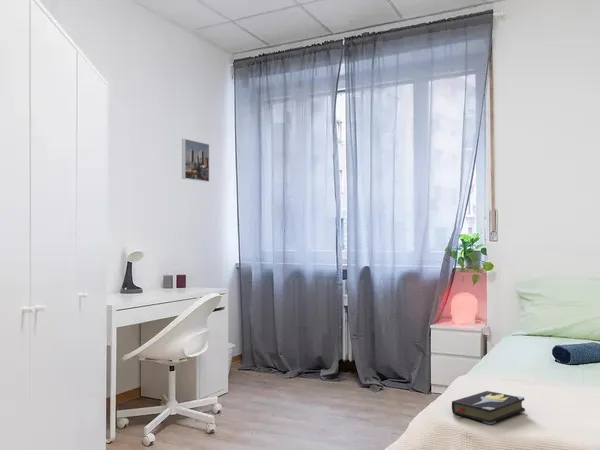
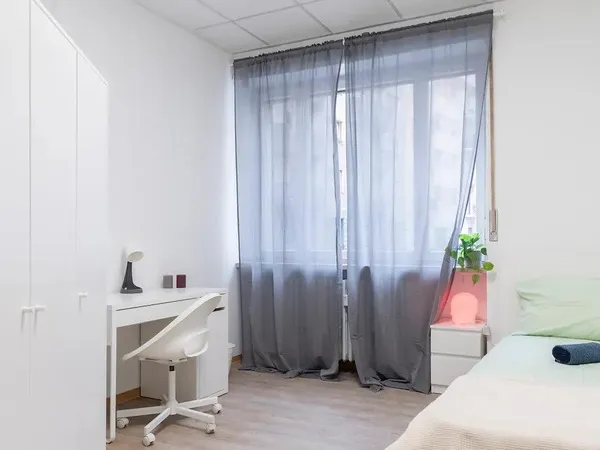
- hardback book (488, 404)
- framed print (195, 160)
